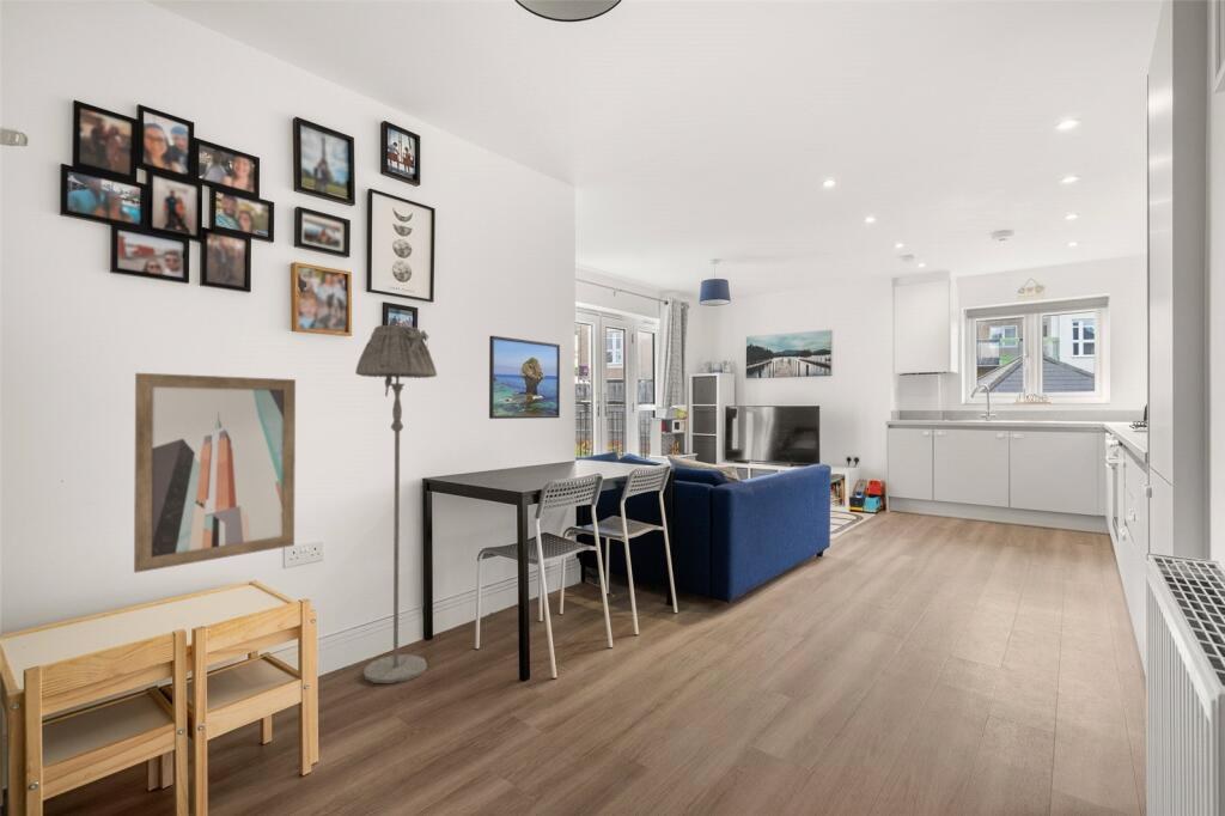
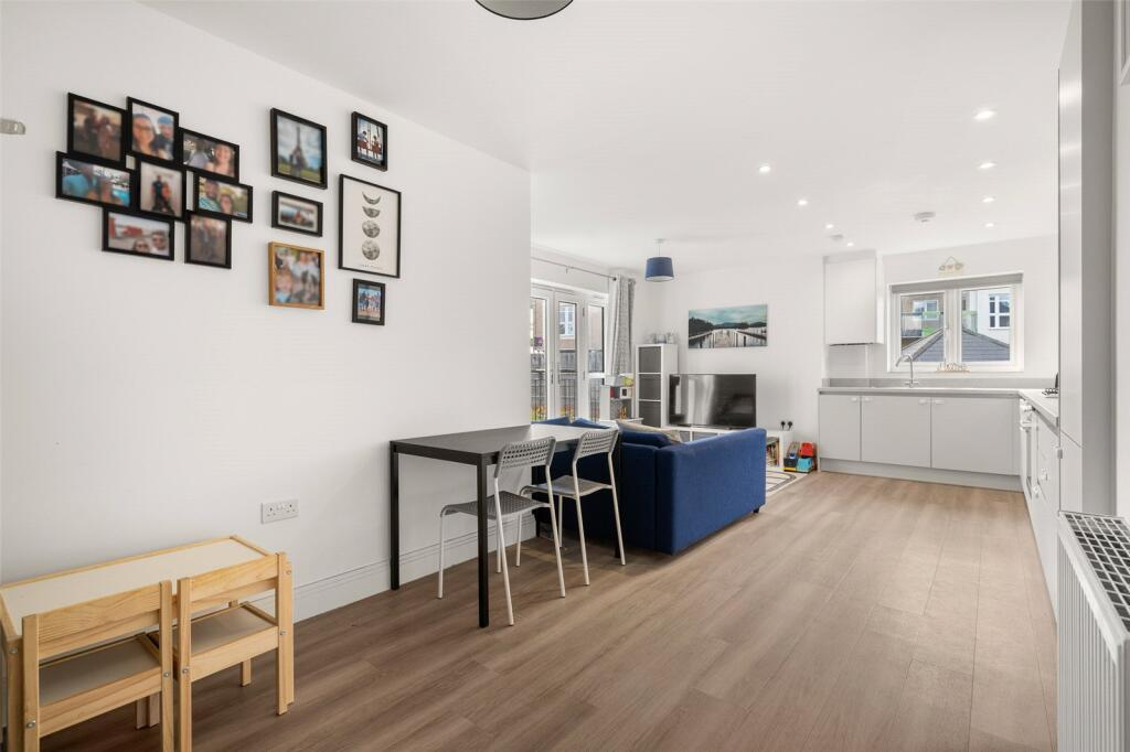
- wall art (221, 467)
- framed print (526, 379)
- floor lamp (396, 498)
